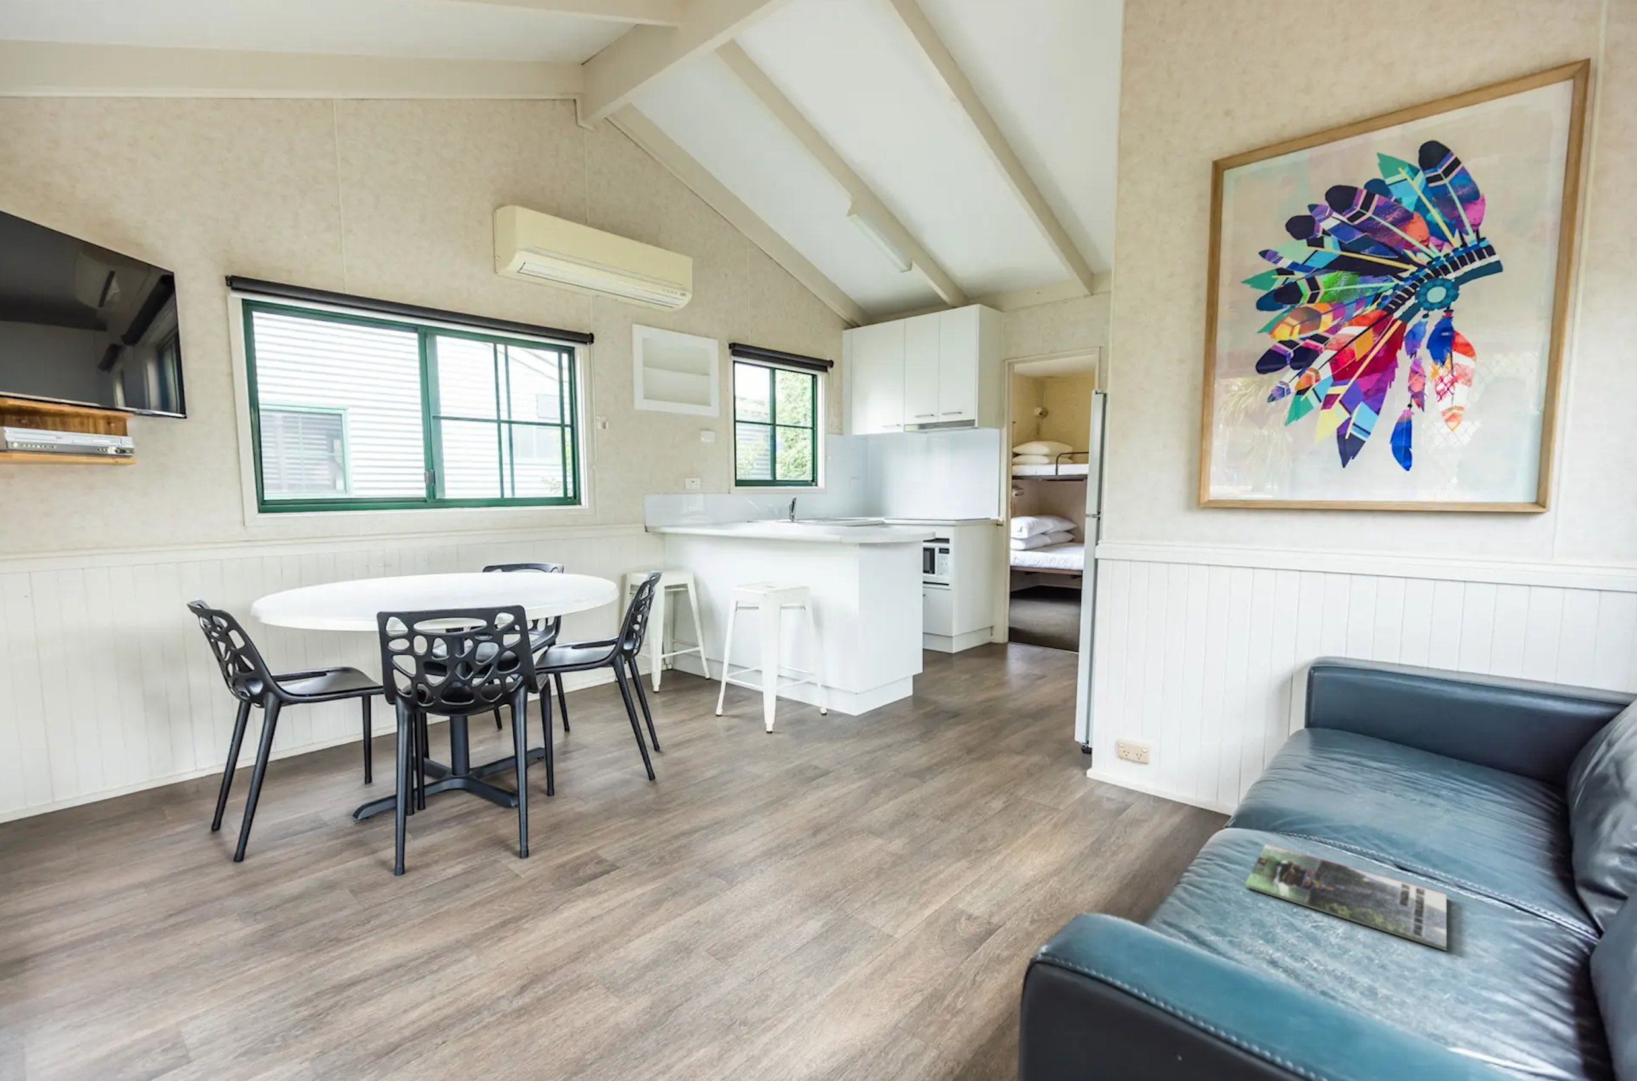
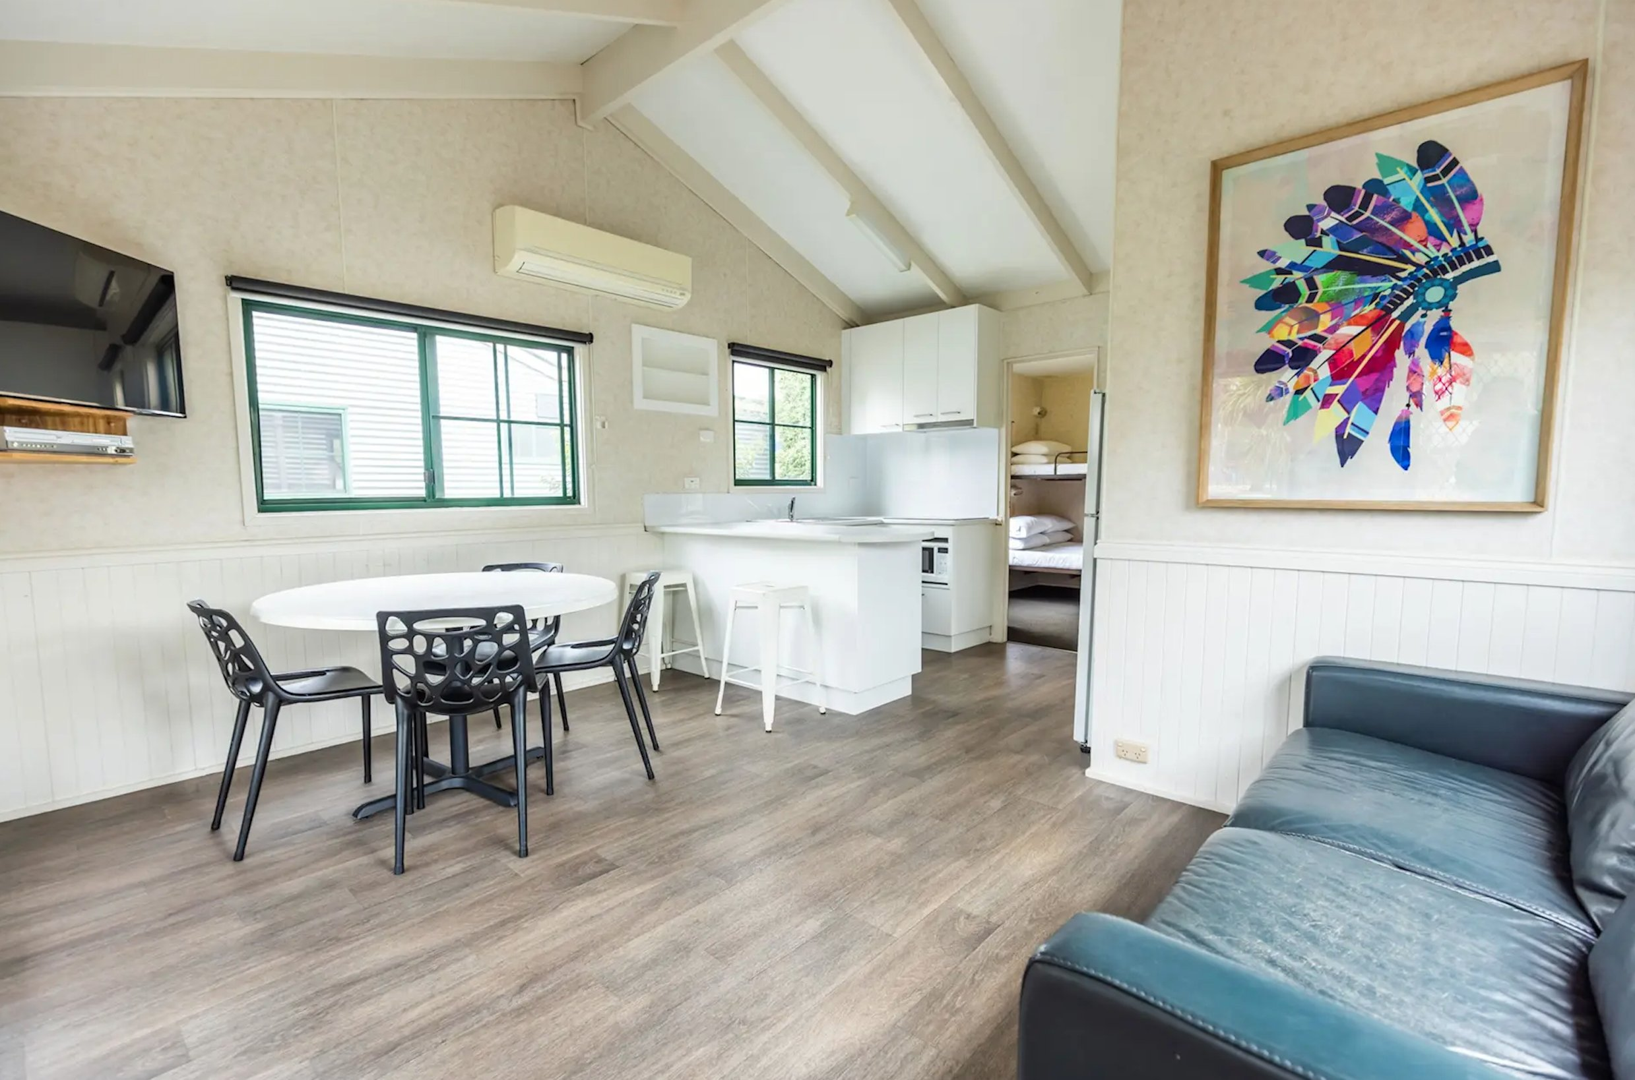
- magazine (1345, 890)
